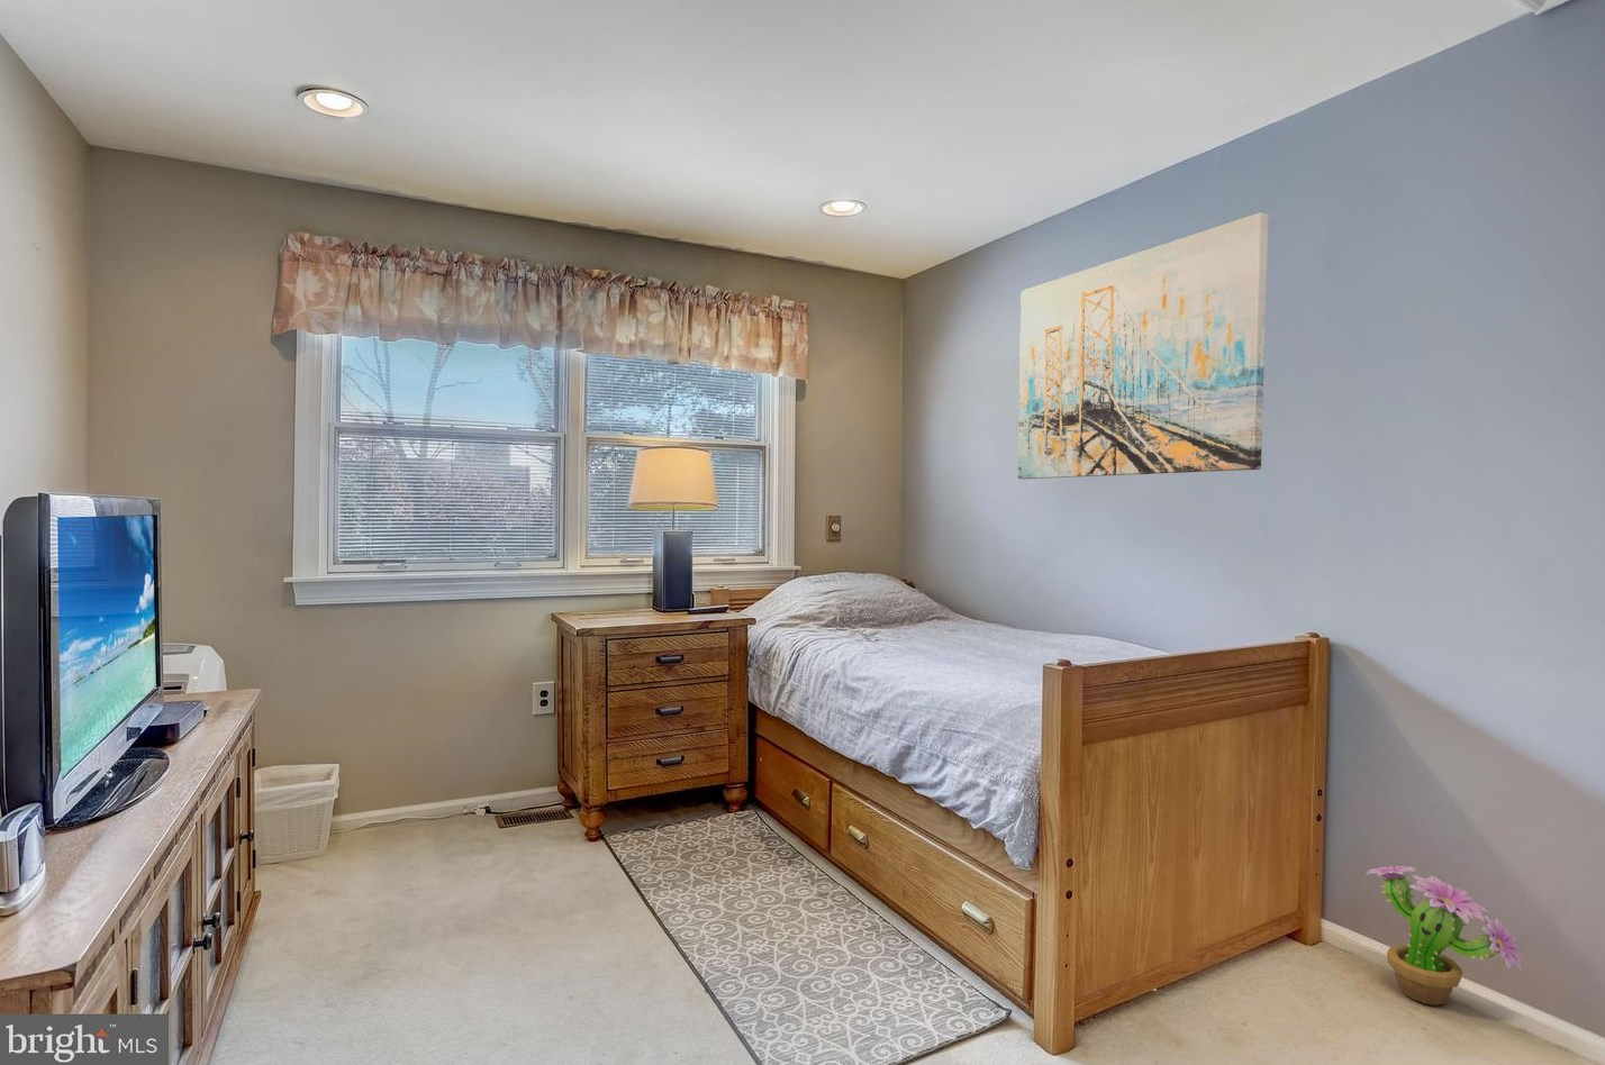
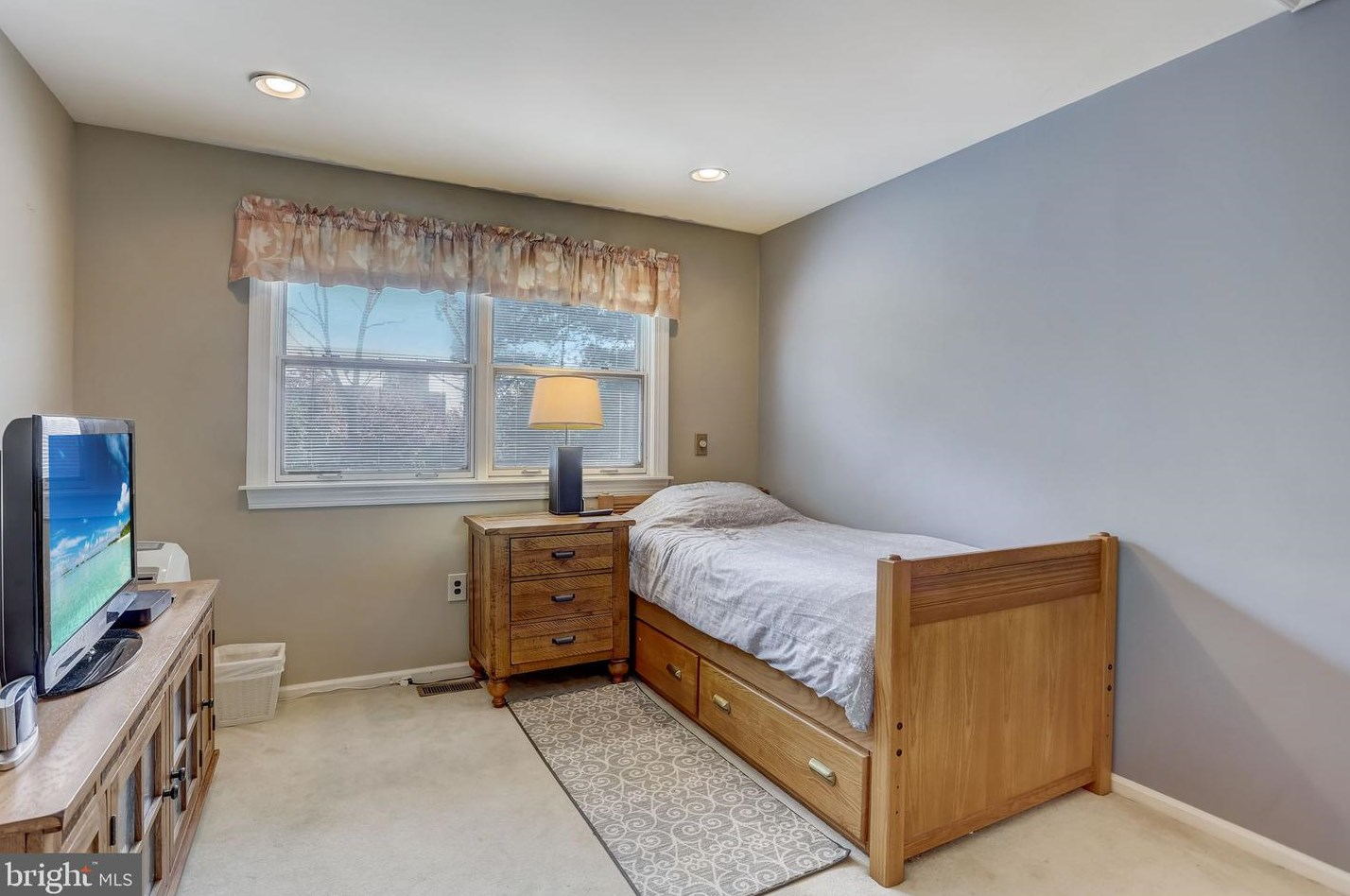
- decorative plant (1437, 940)
- wall art (1122, 366)
